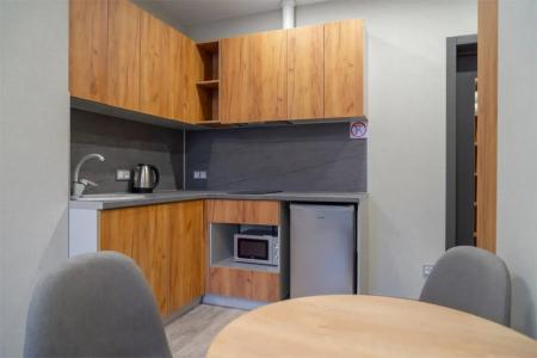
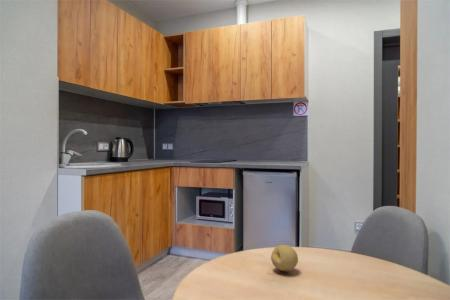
+ fruit (284, 258)
